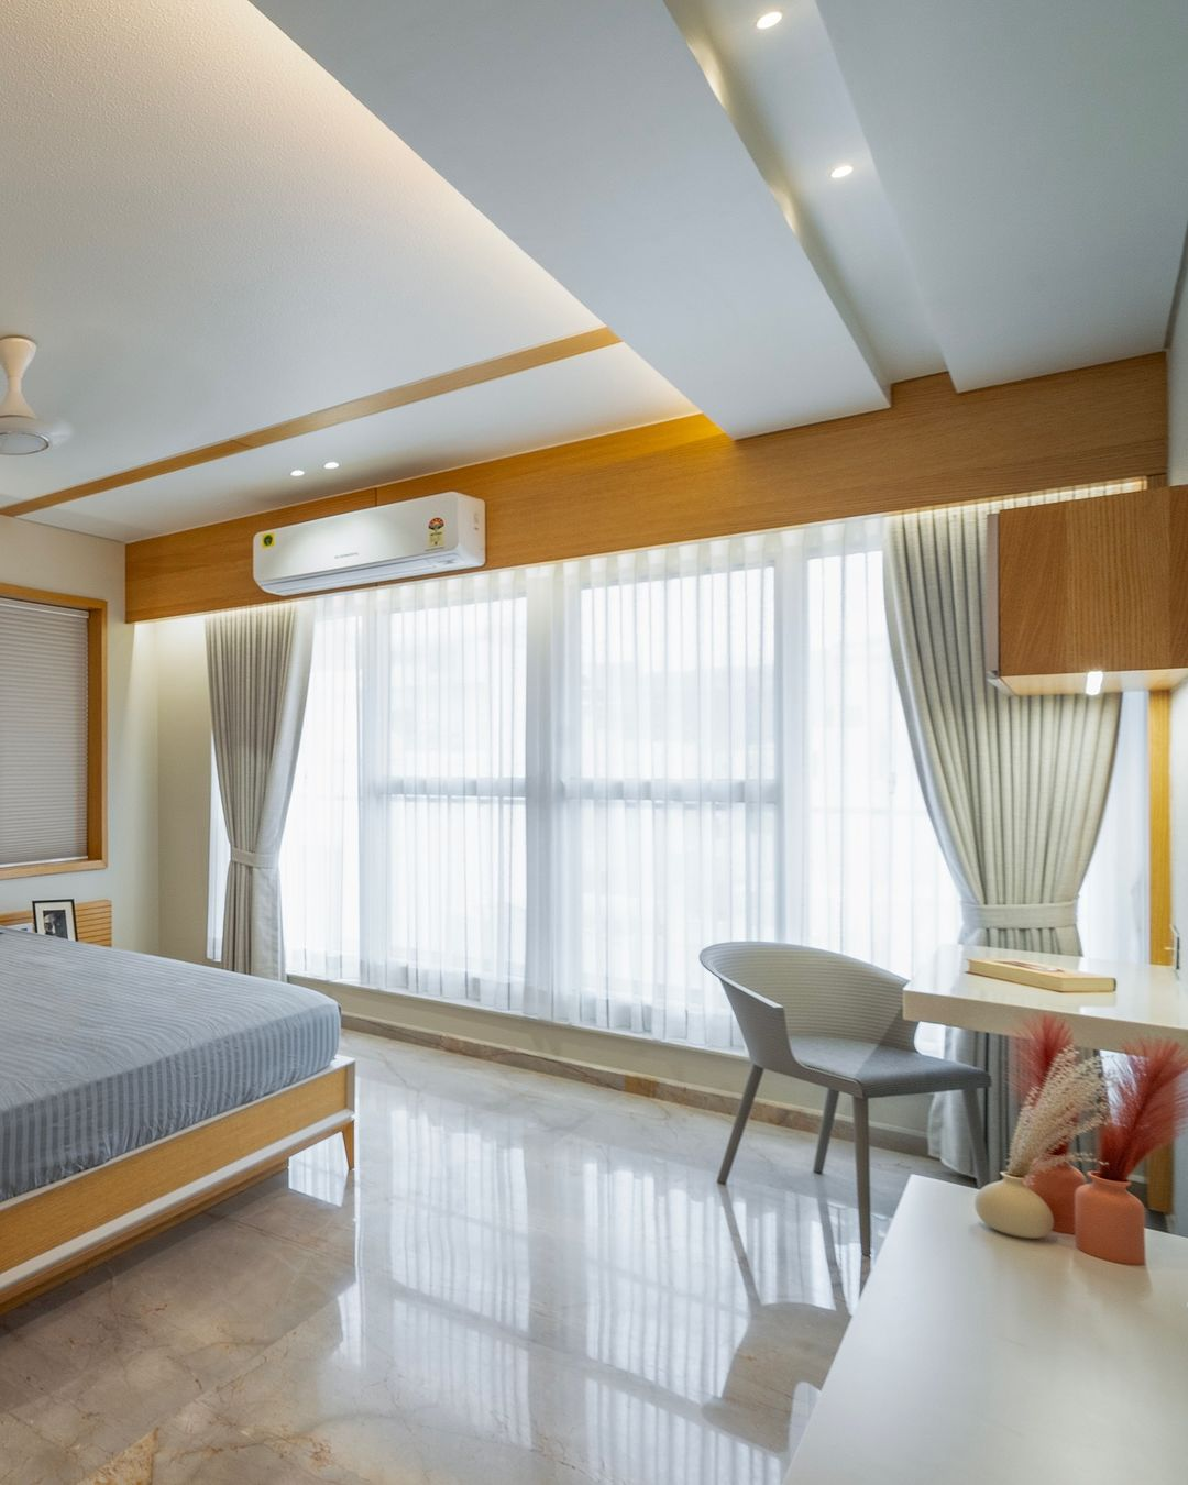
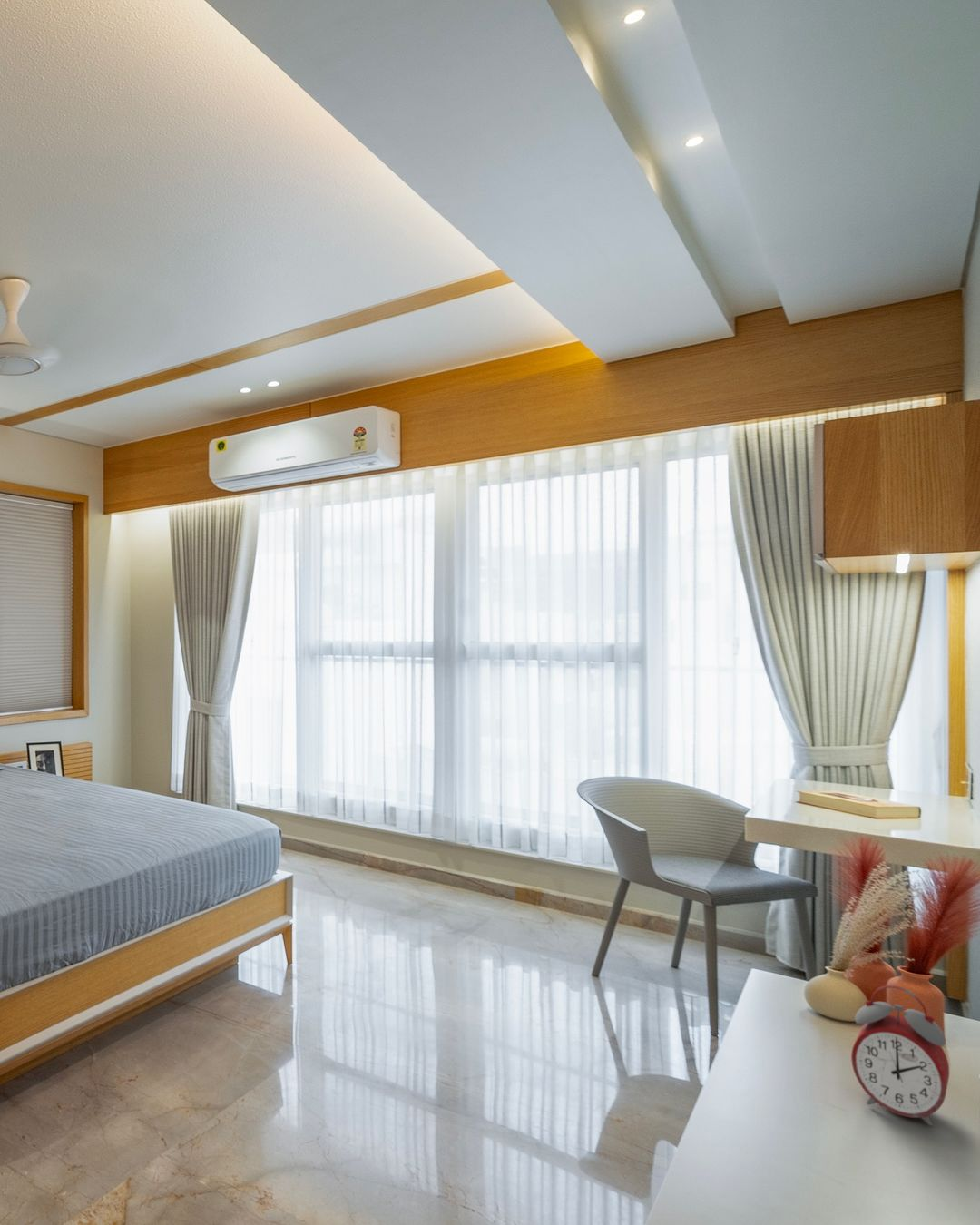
+ alarm clock (899, 1046)
